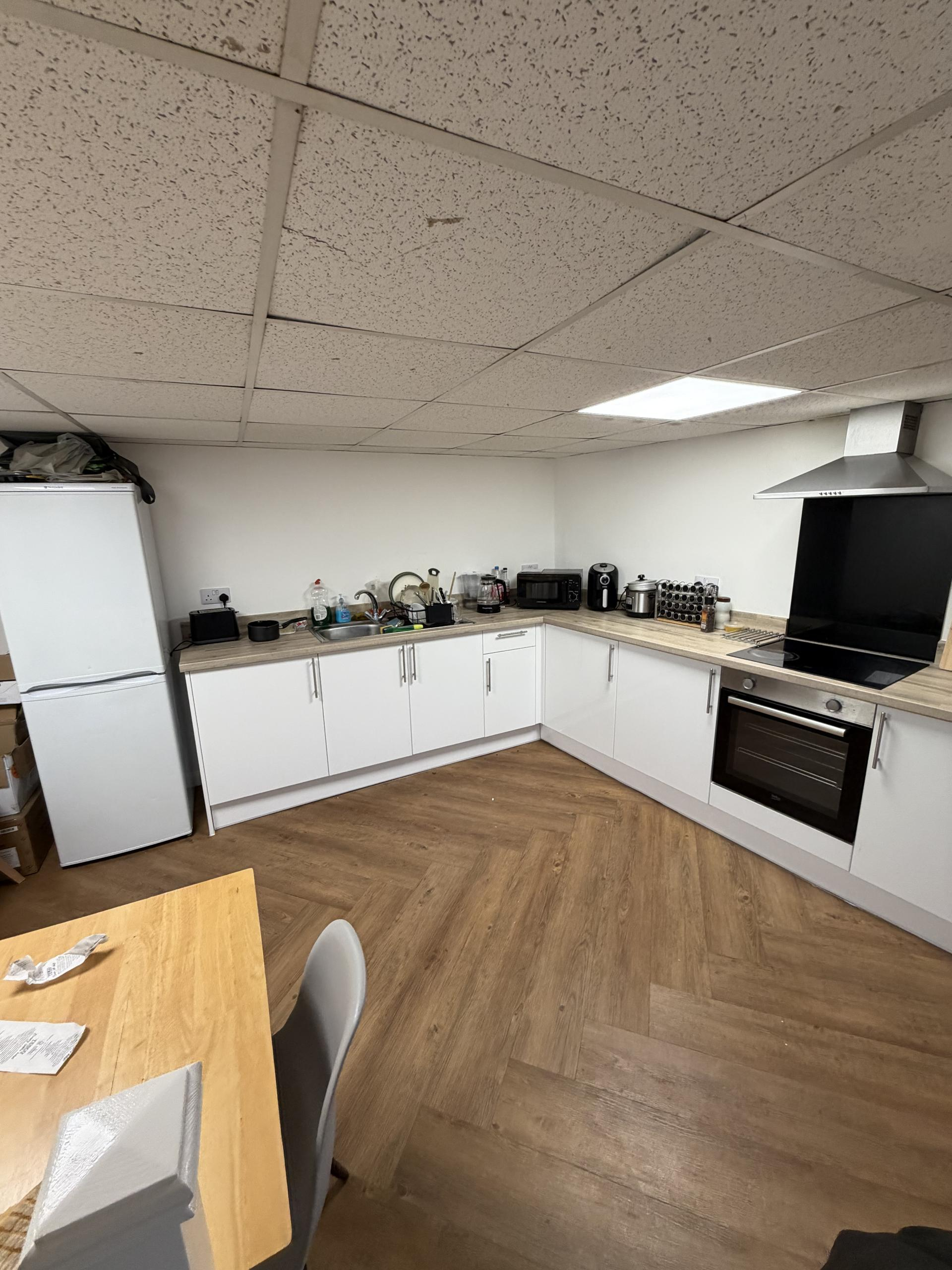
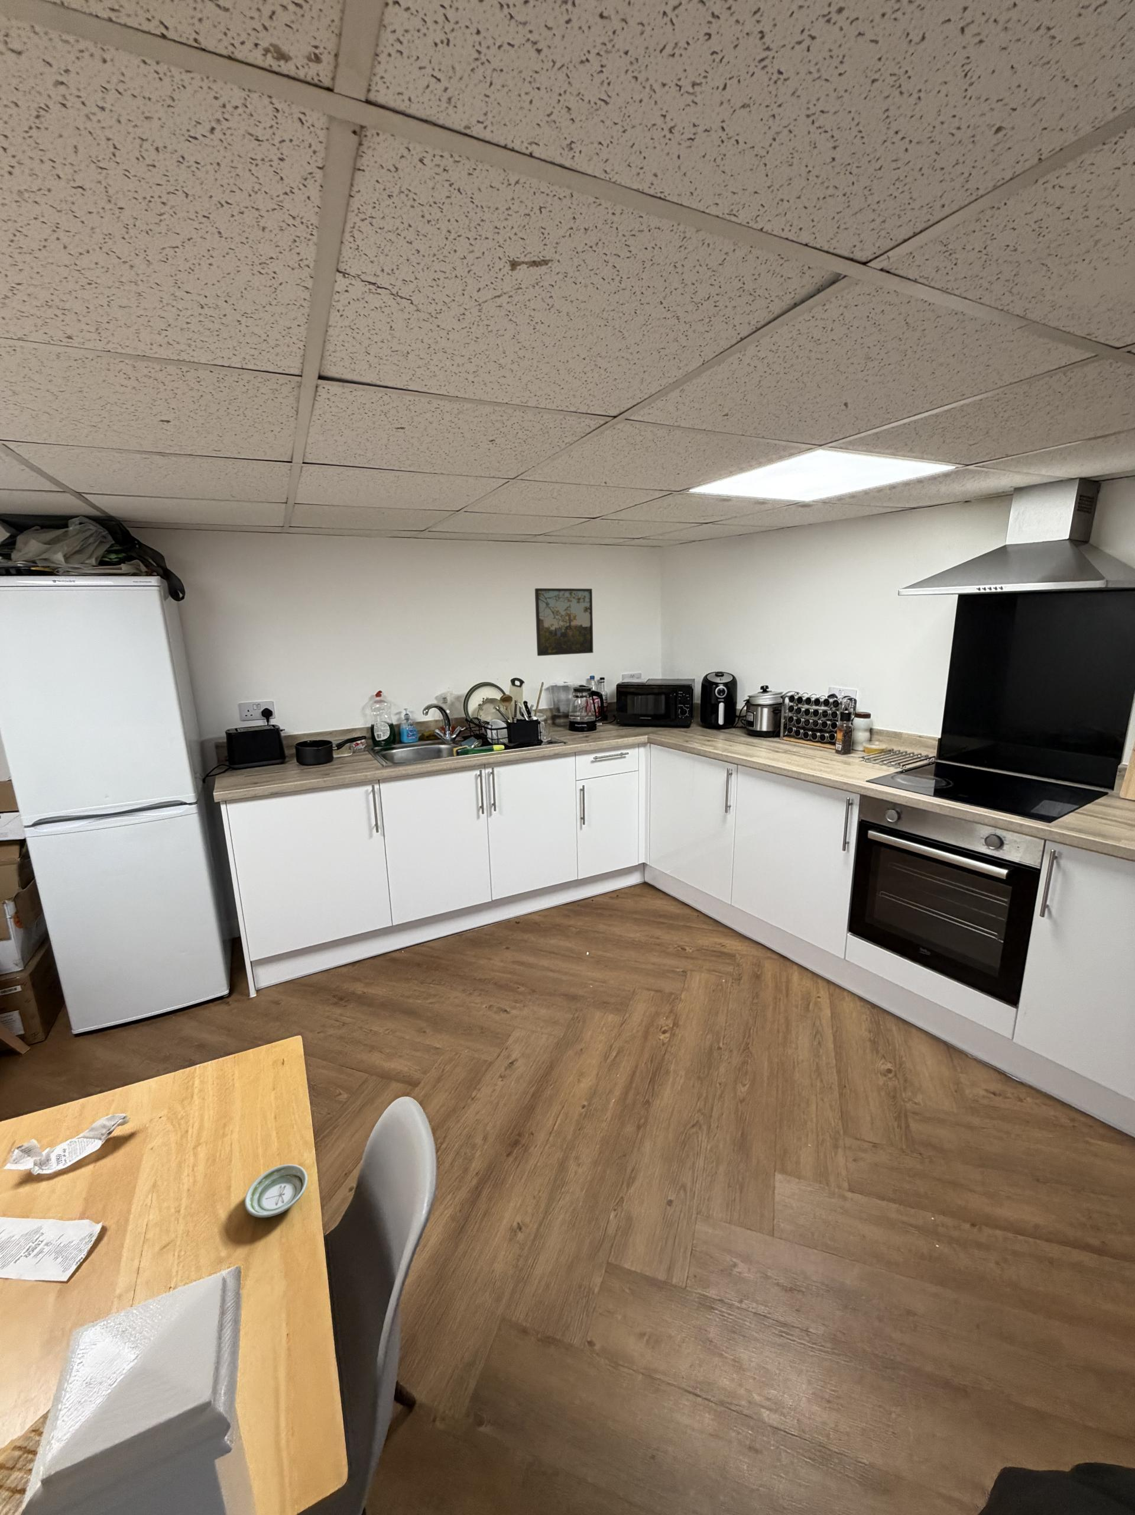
+ saucer (278, 1194)
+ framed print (565, 622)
